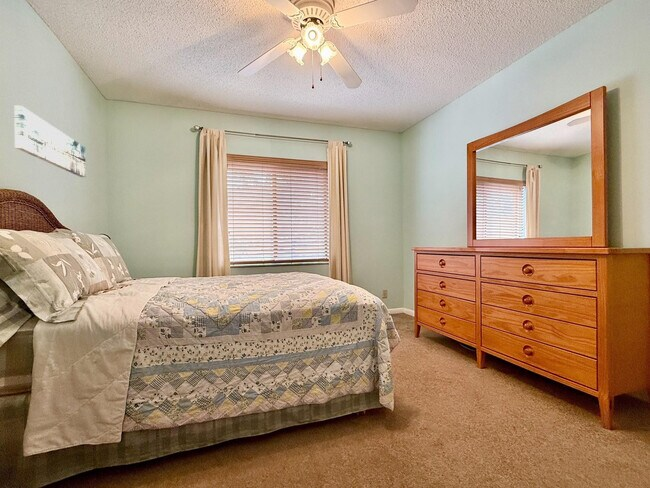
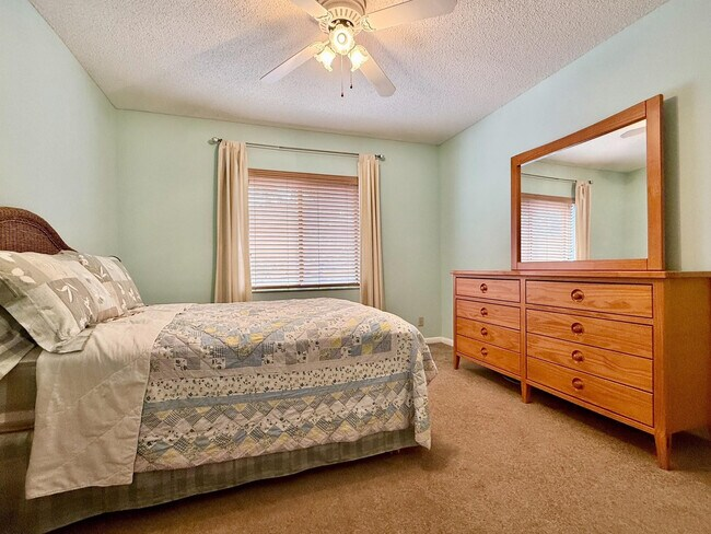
- wall art (56, 147)
